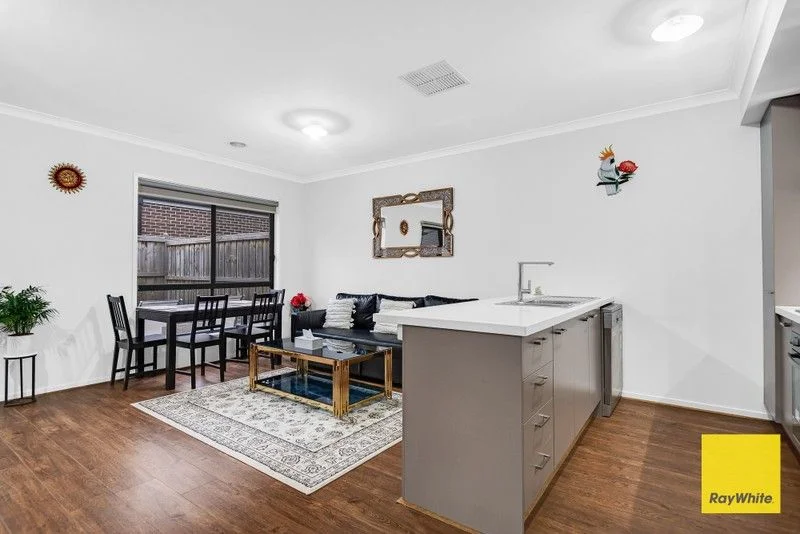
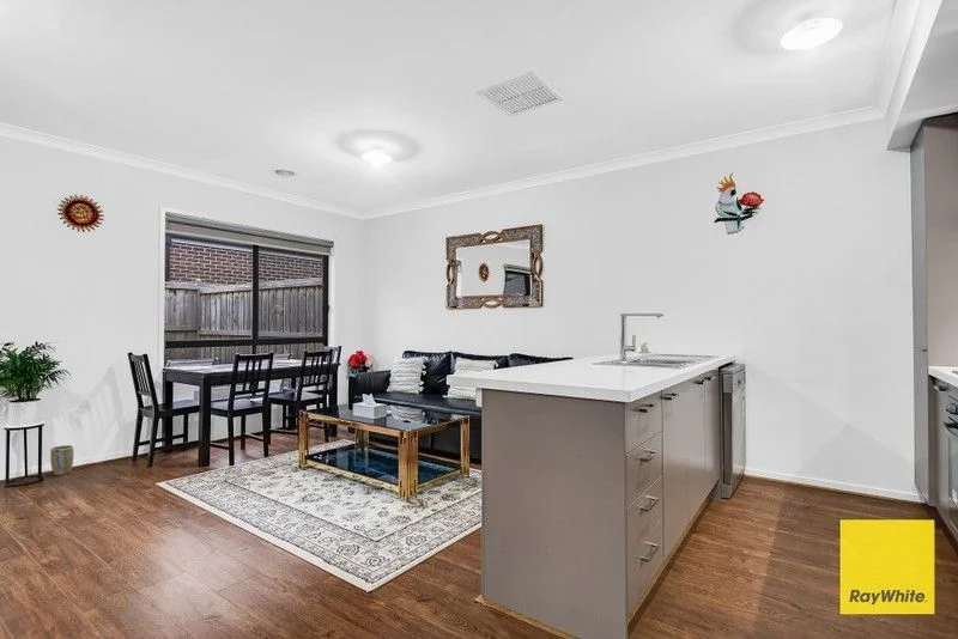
+ plant pot (61, 460)
